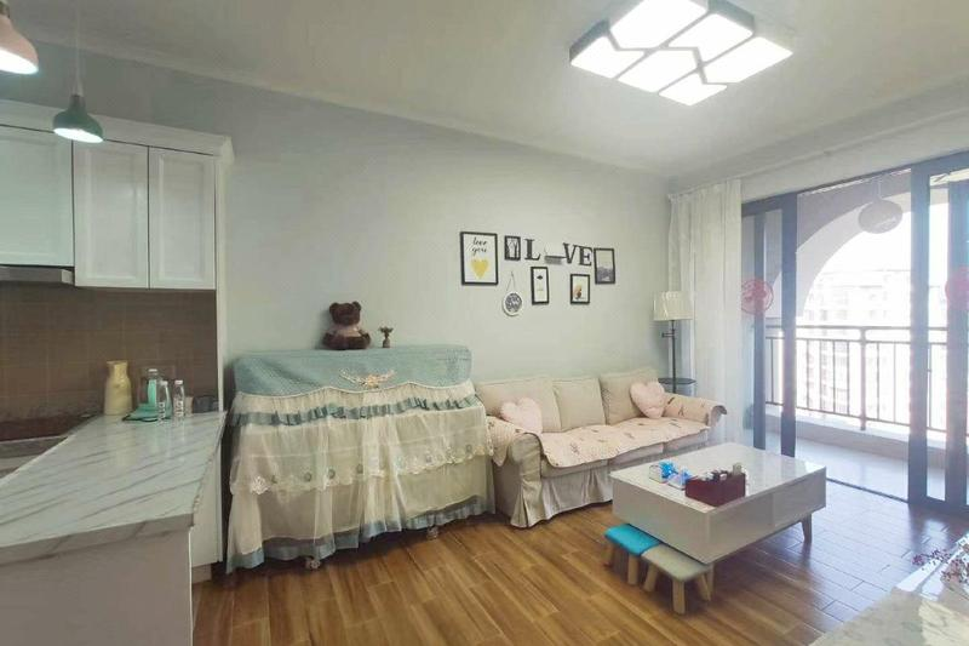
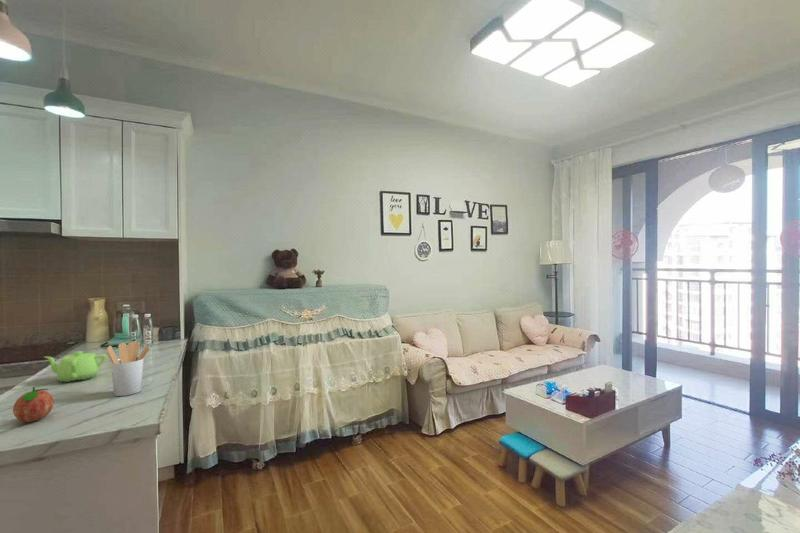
+ fruit (34, 403)
+ teapot (76, 365)
+ utensil holder (128, 366)
